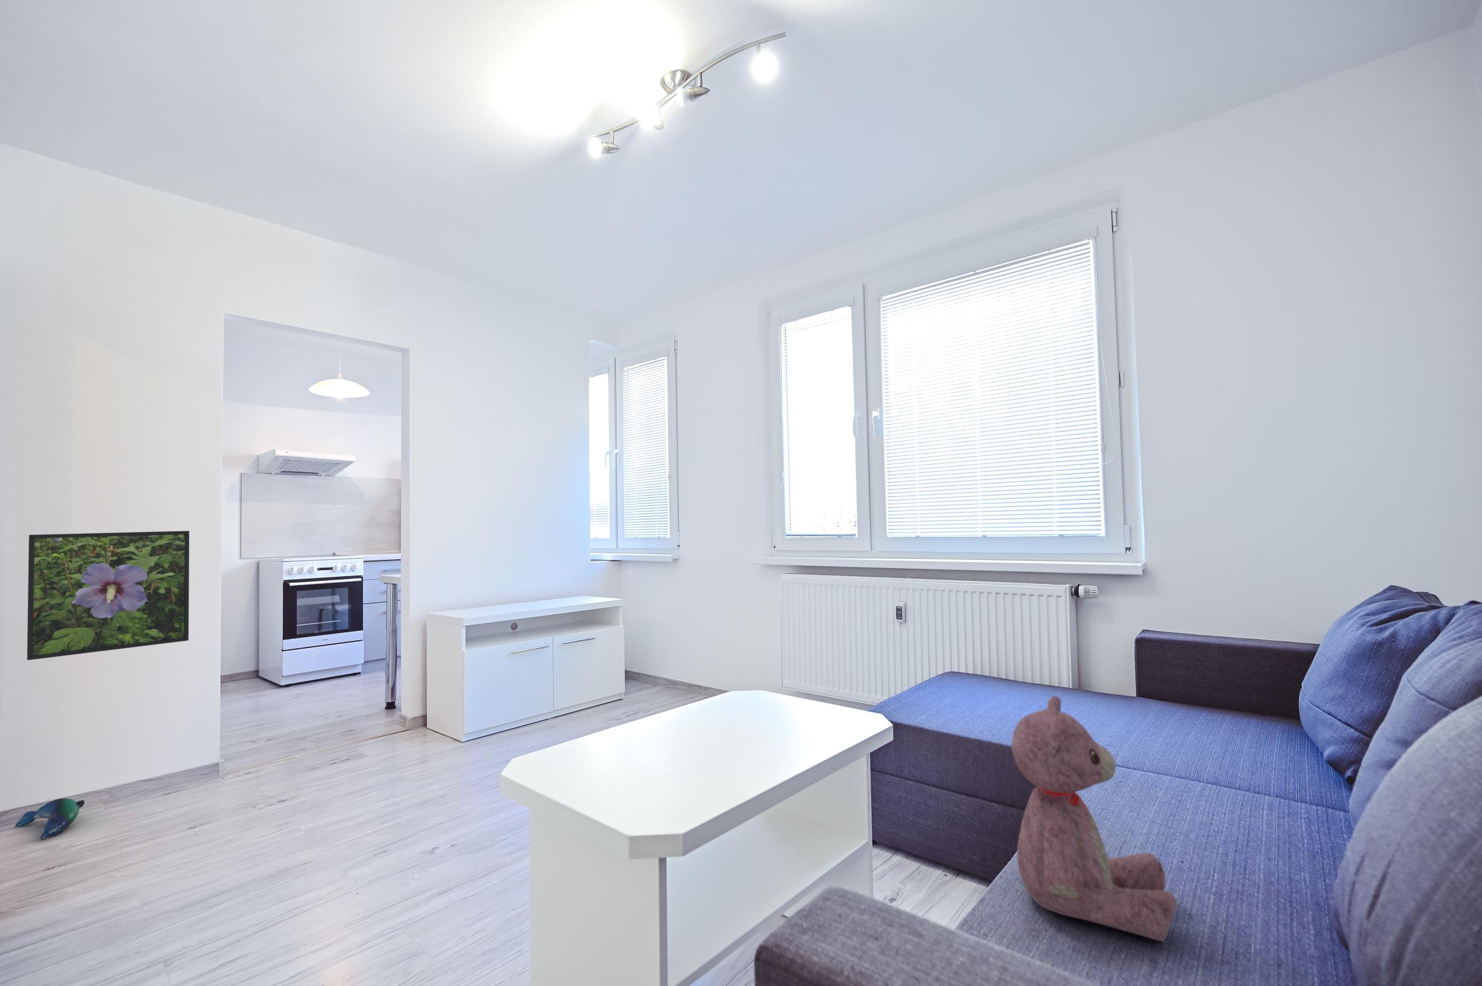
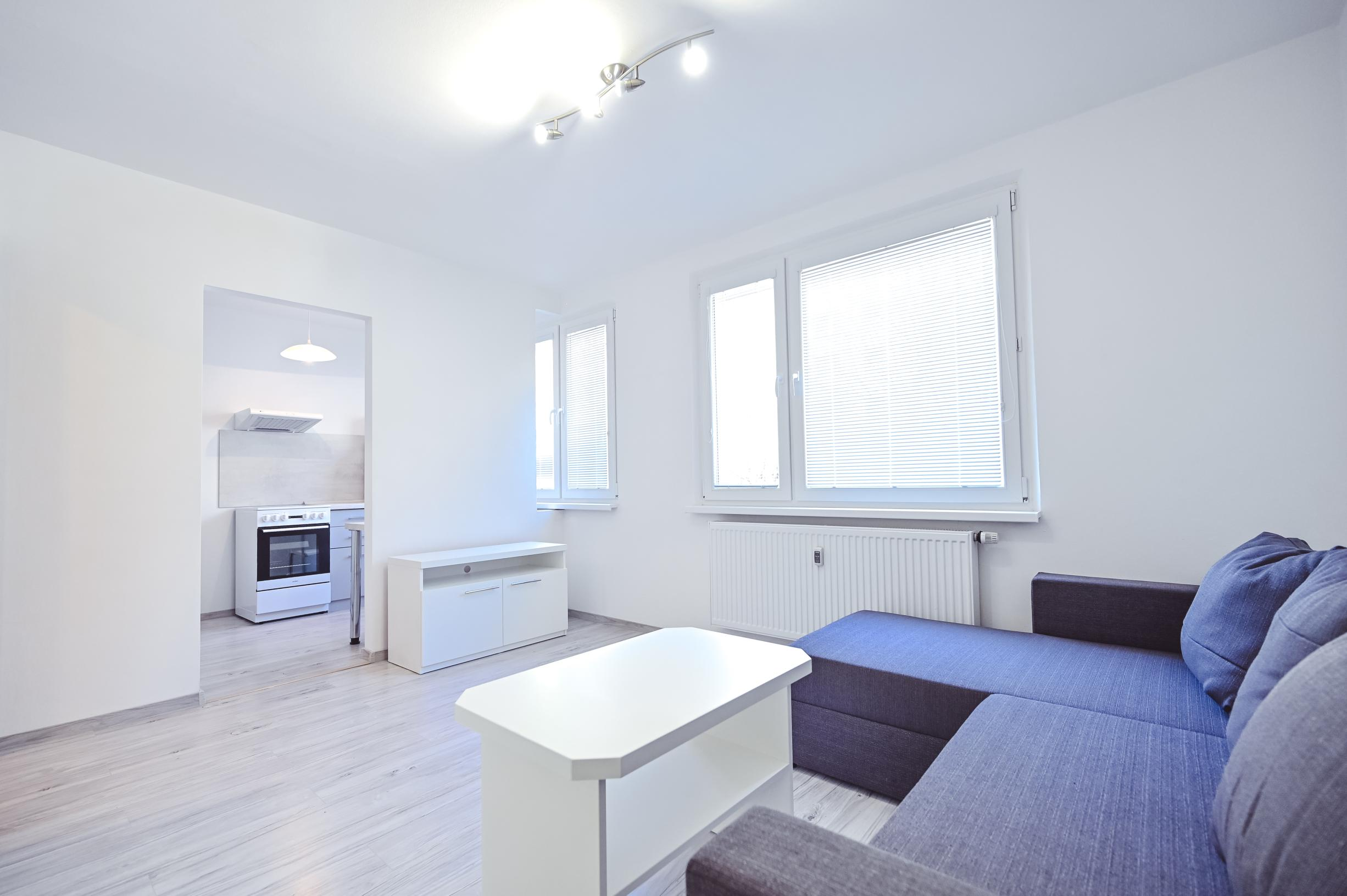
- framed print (113, 591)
- teddy bear (1087, 807)
- plush toy (51, 814)
